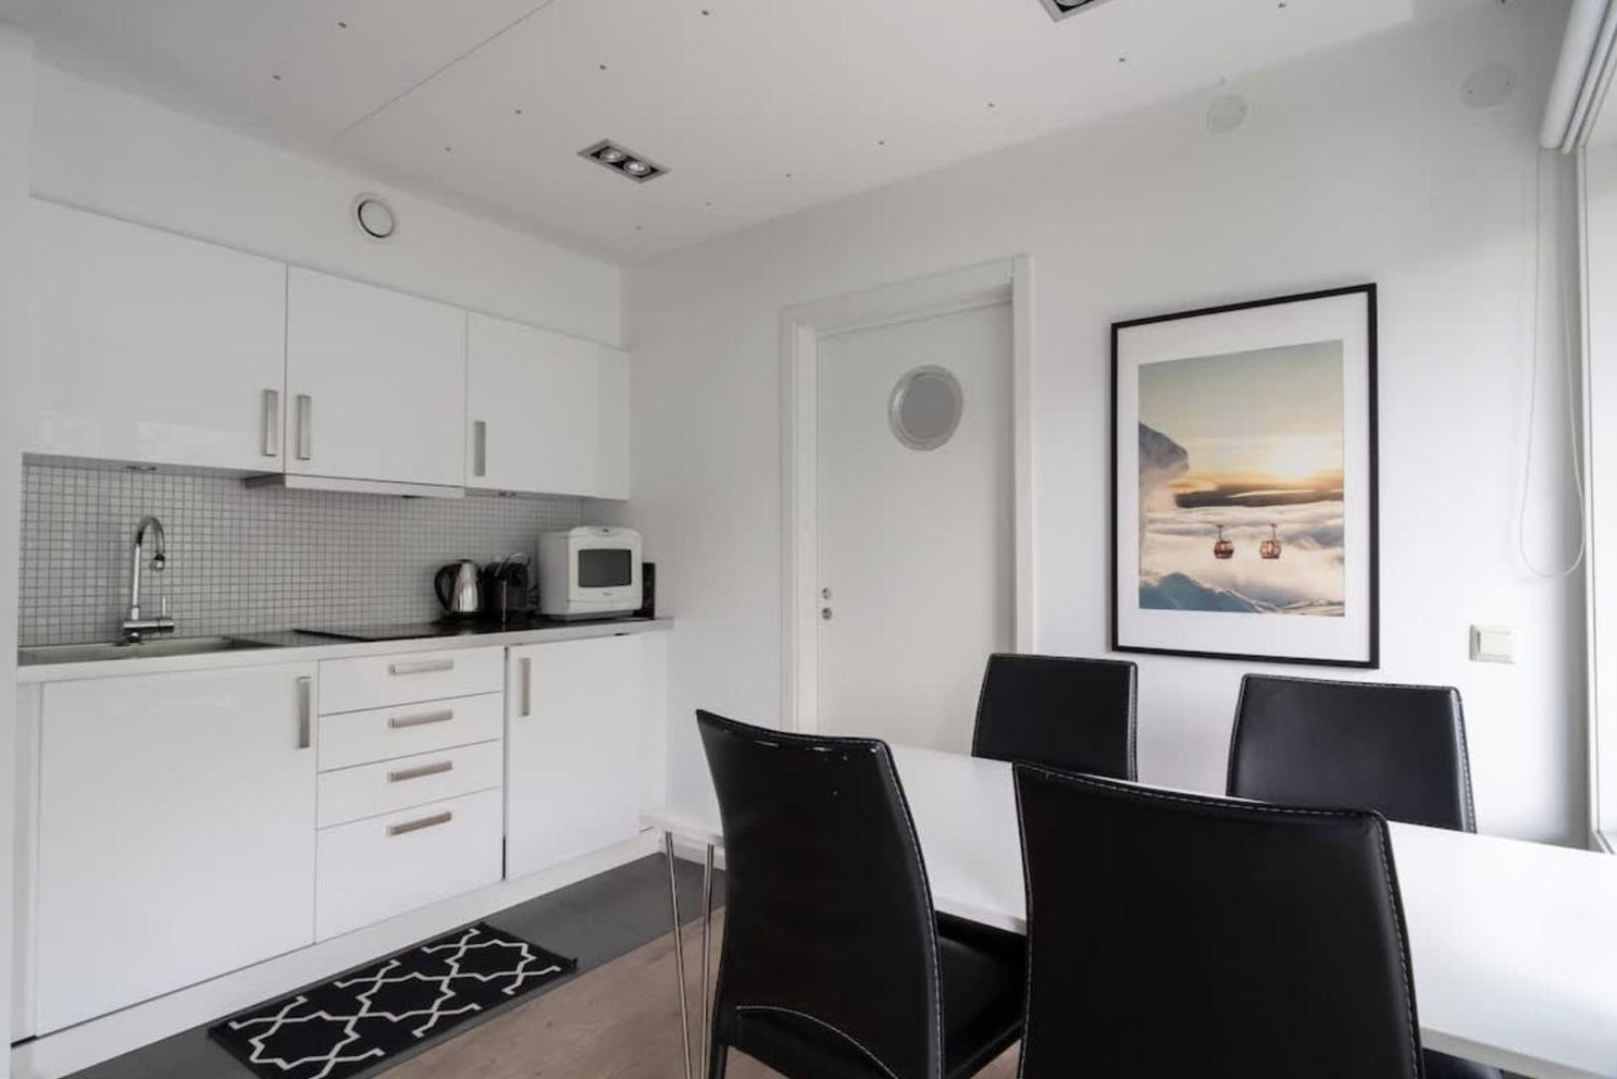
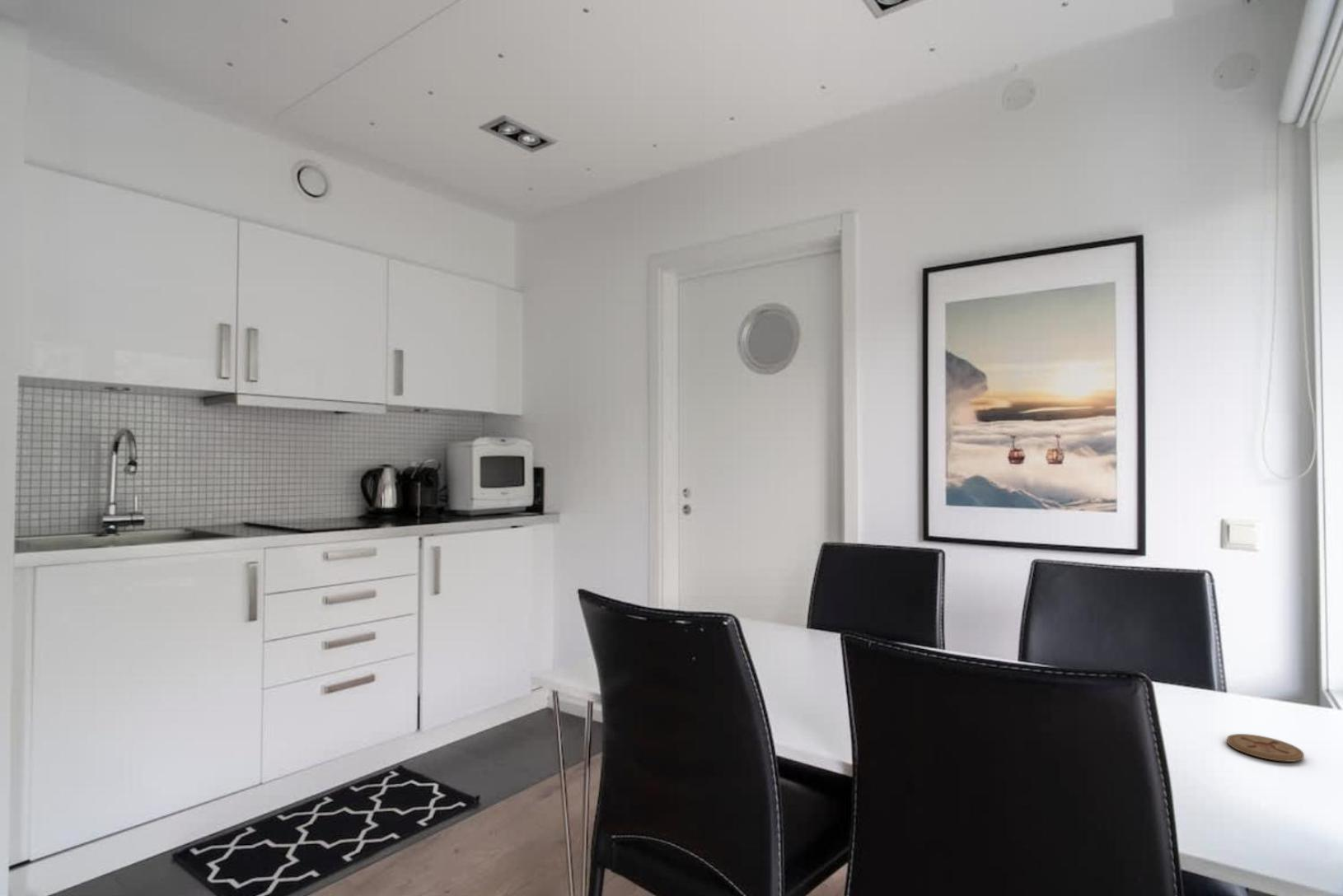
+ coaster (1264, 747)
